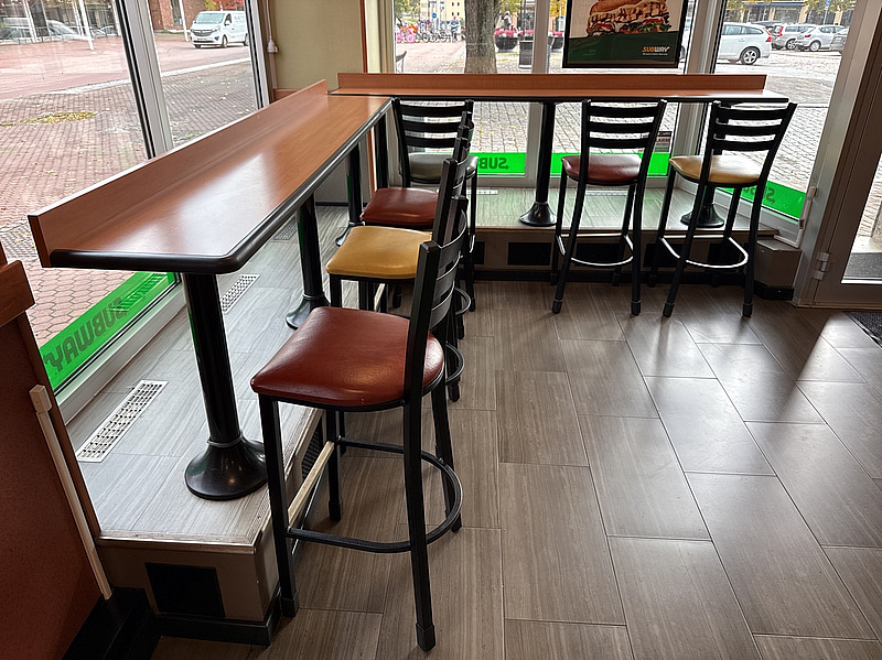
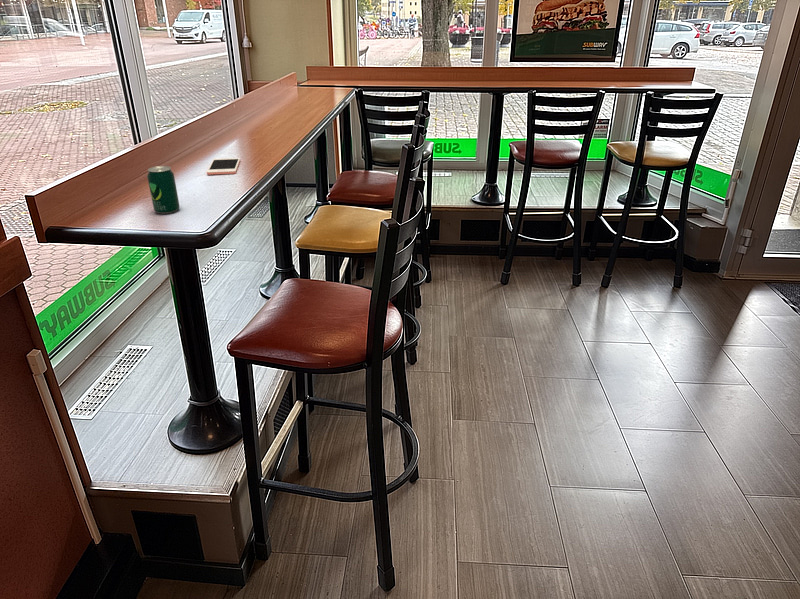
+ cell phone (224, 165)
+ beverage can (163, 189)
